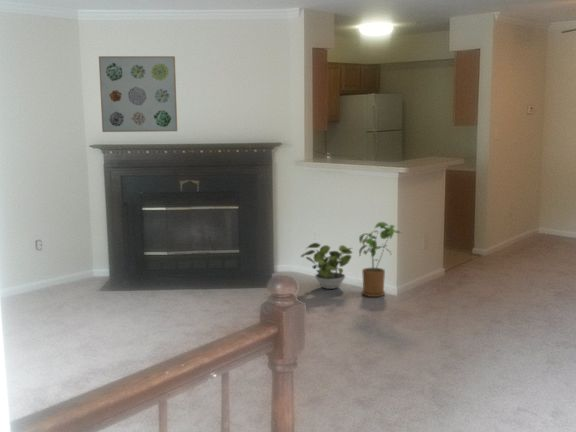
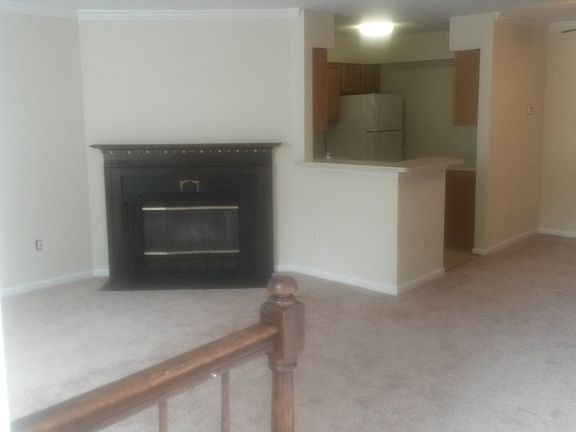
- potted plant (327, 264)
- wall art (138, 94)
- house plant (373, 259)
